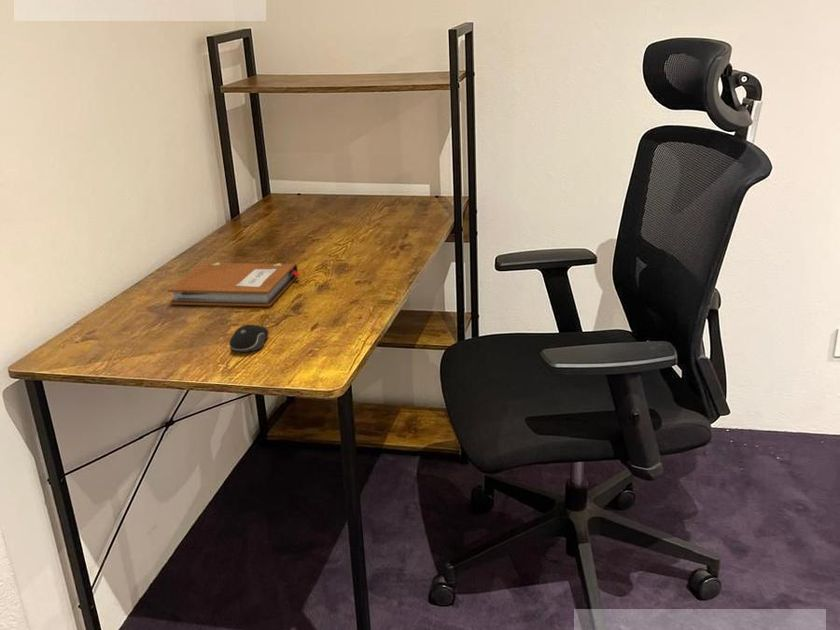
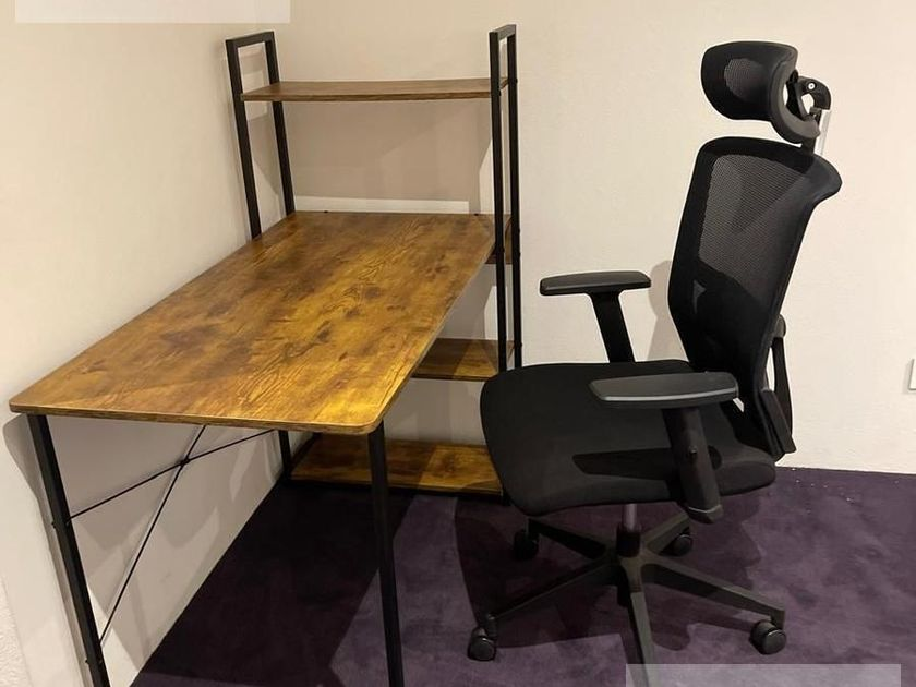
- computer mouse (248, 335)
- notebook (238, 282)
